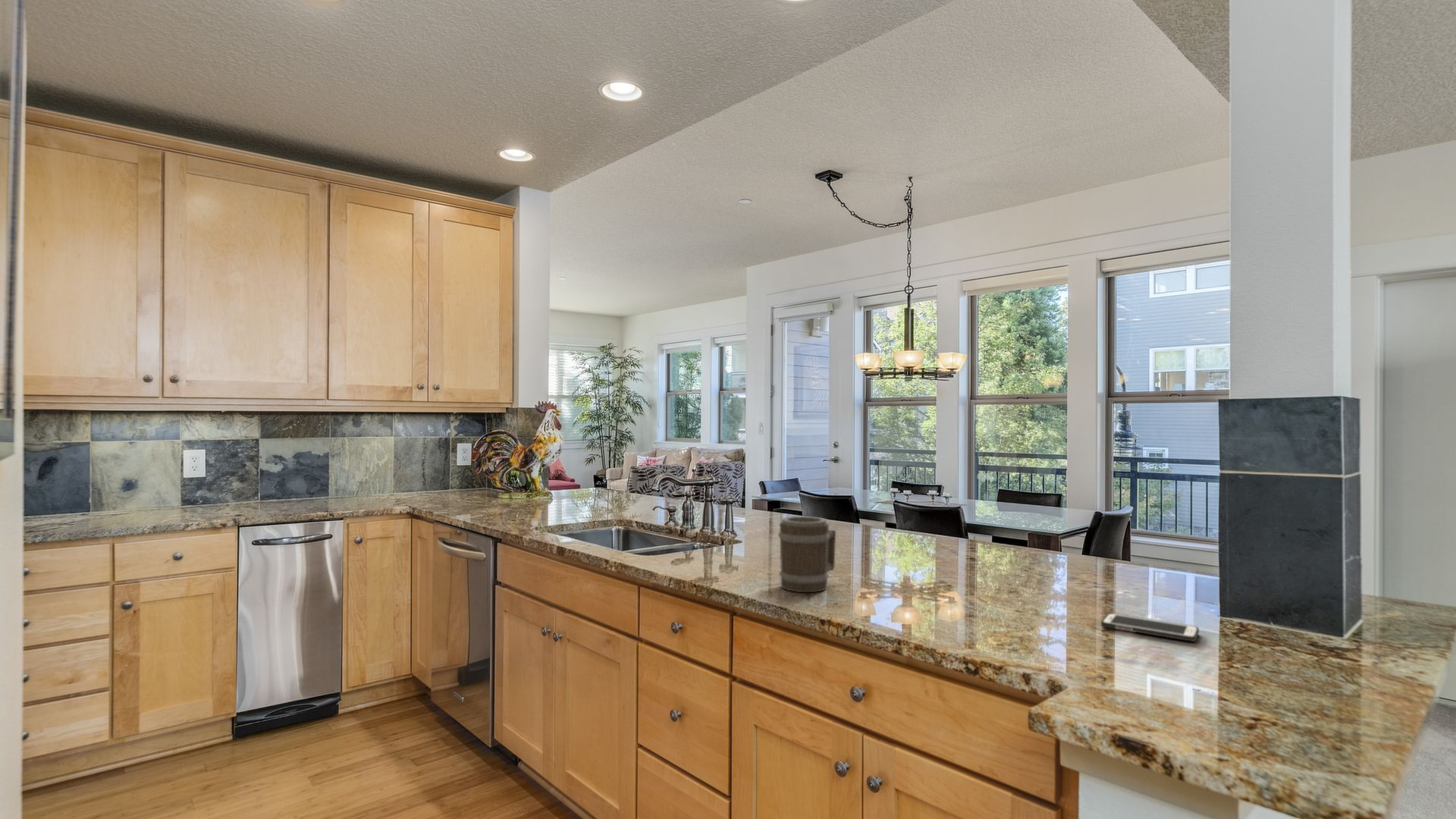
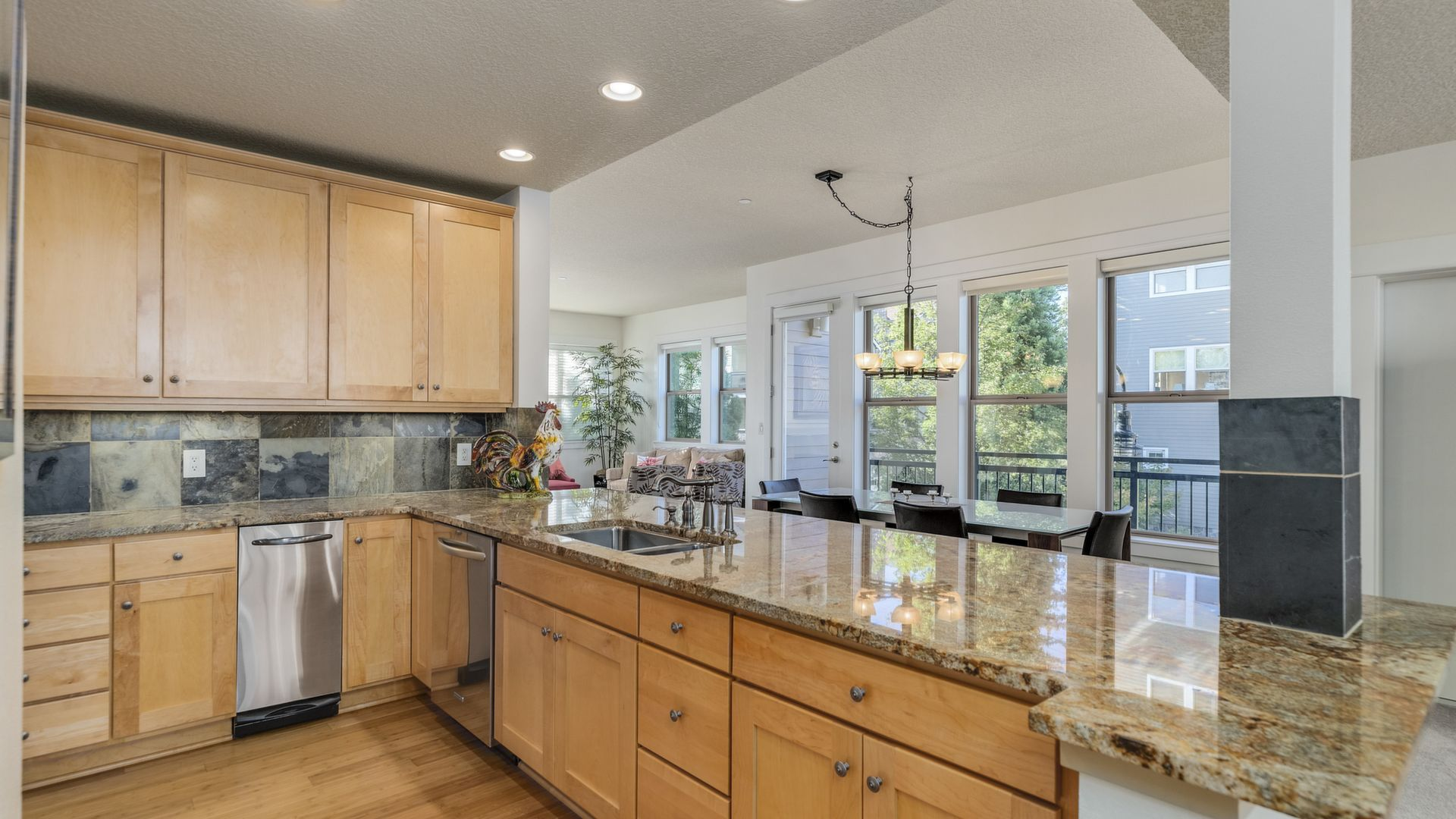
- cell phone (1149, 626)
- barrel (810, 551)
